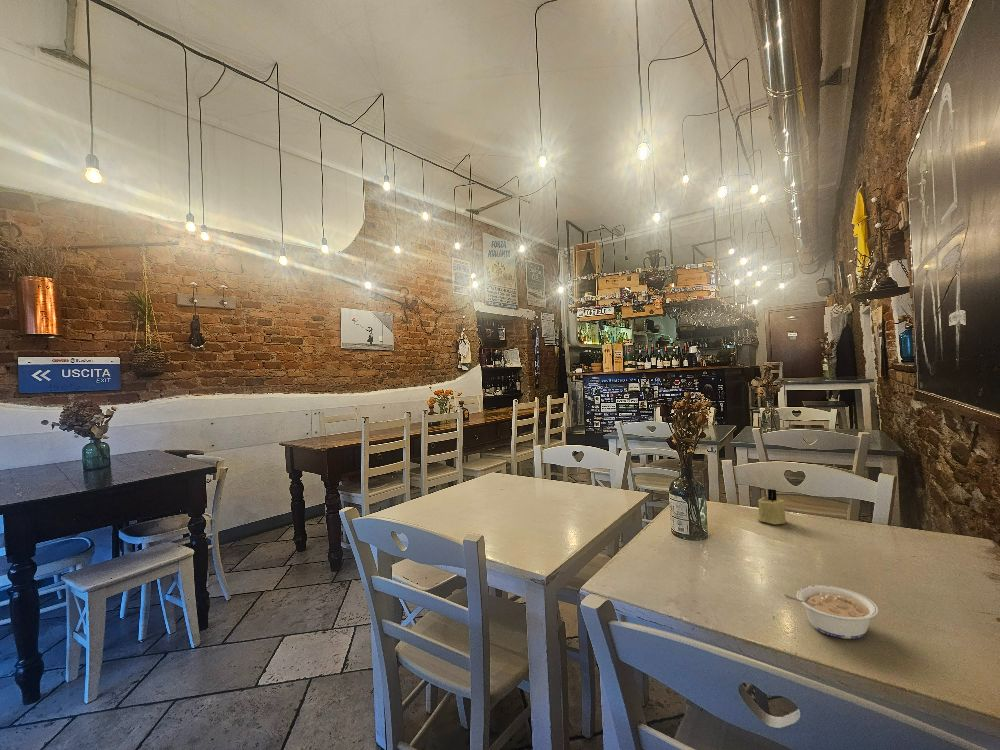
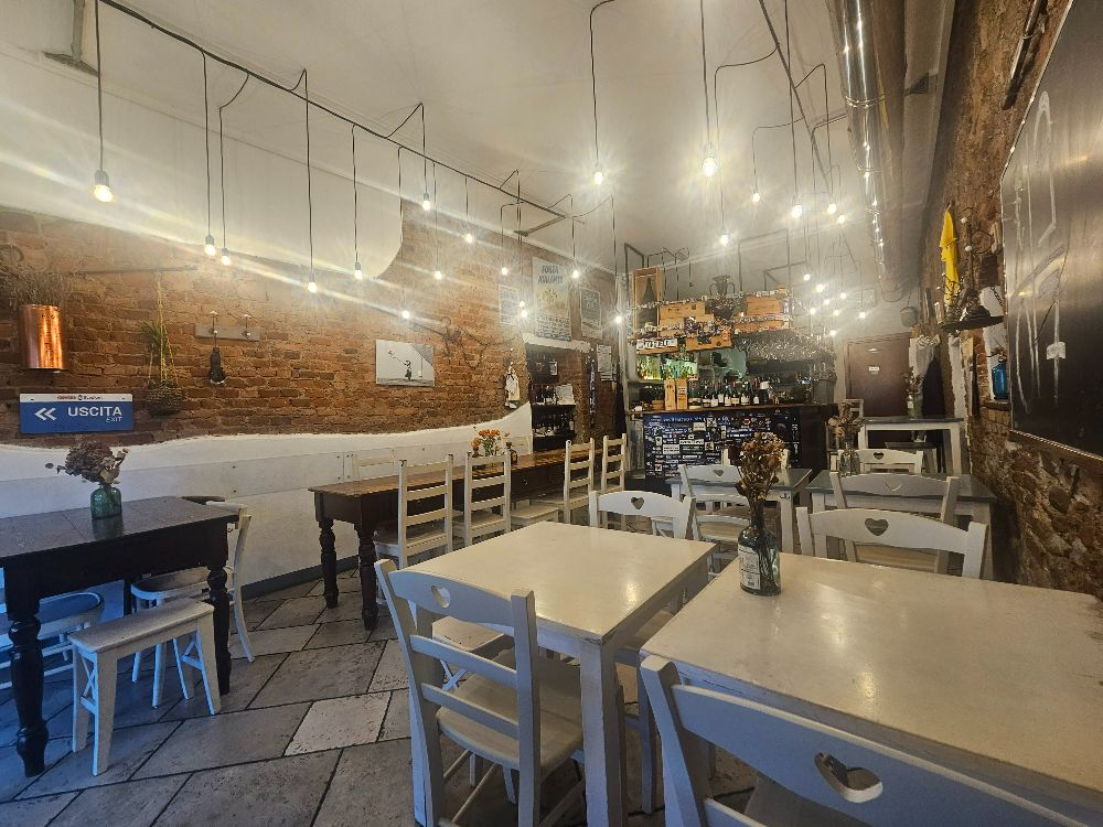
- candle (770, 505)
- legume (834, 611)
